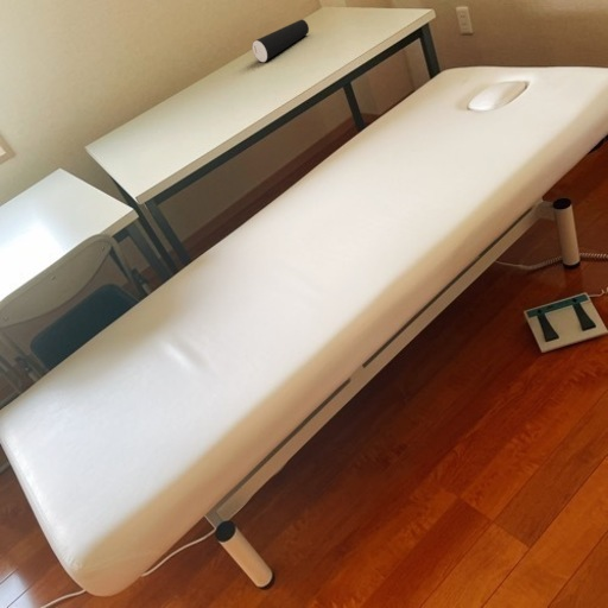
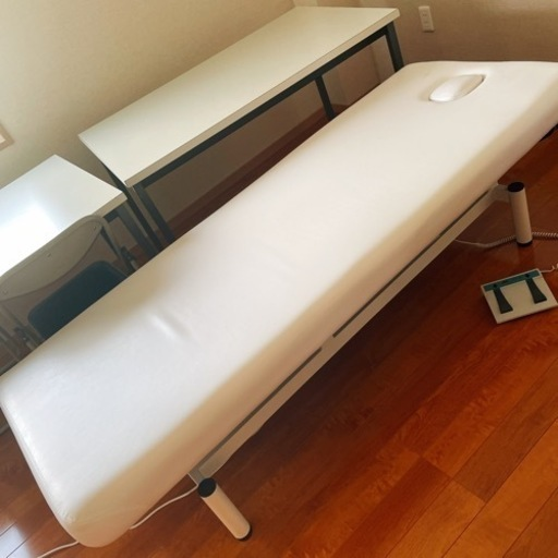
- speaker (281, 37)
